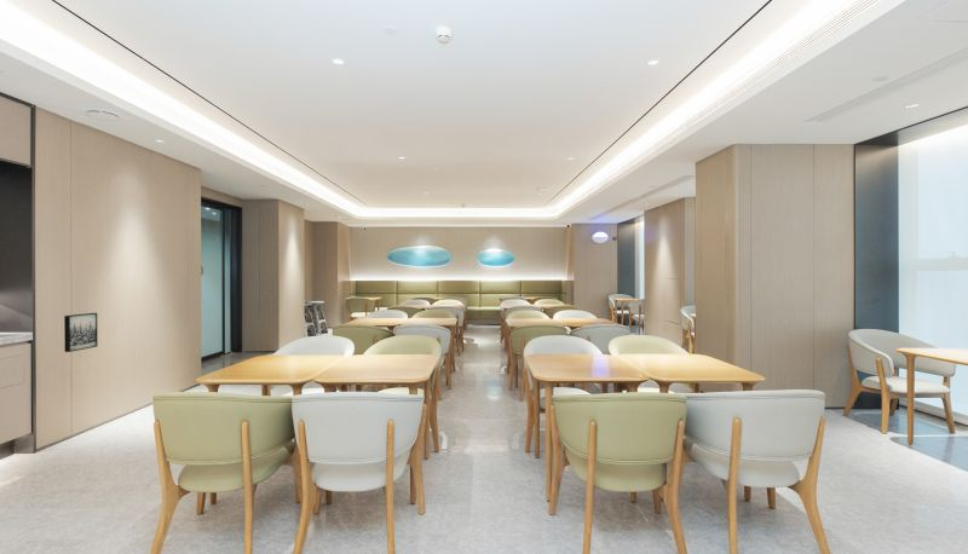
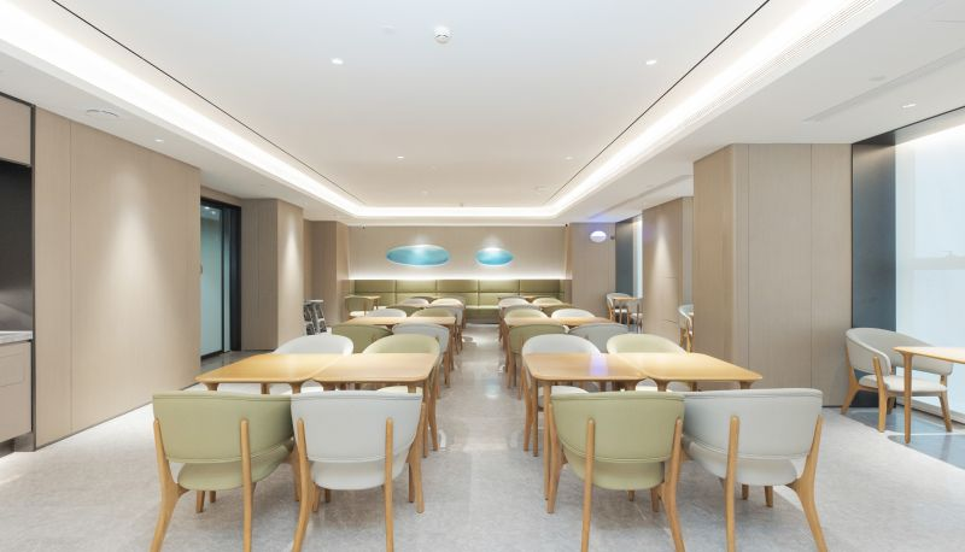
- wall art (81, 331)
